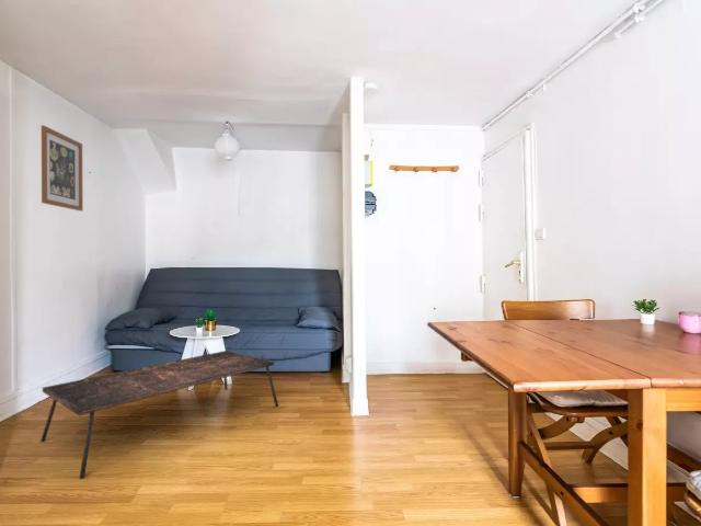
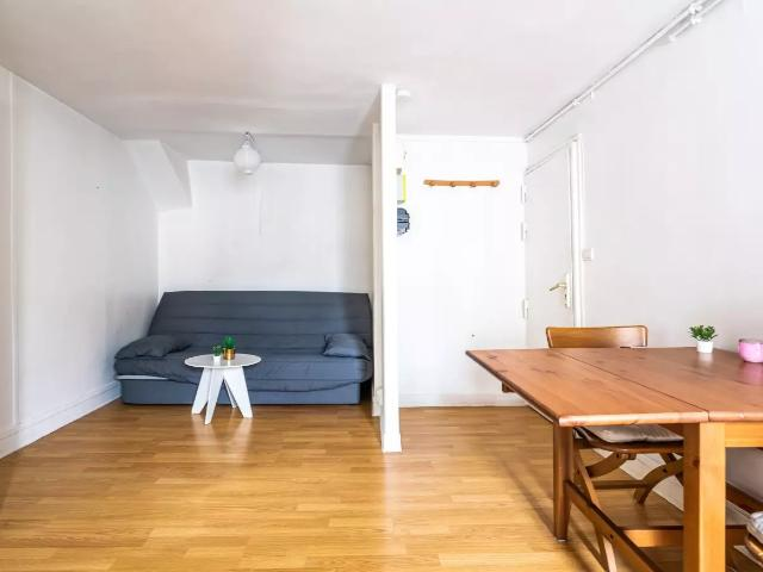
- wall art (64, 171)
- coffee table (170, 391)
